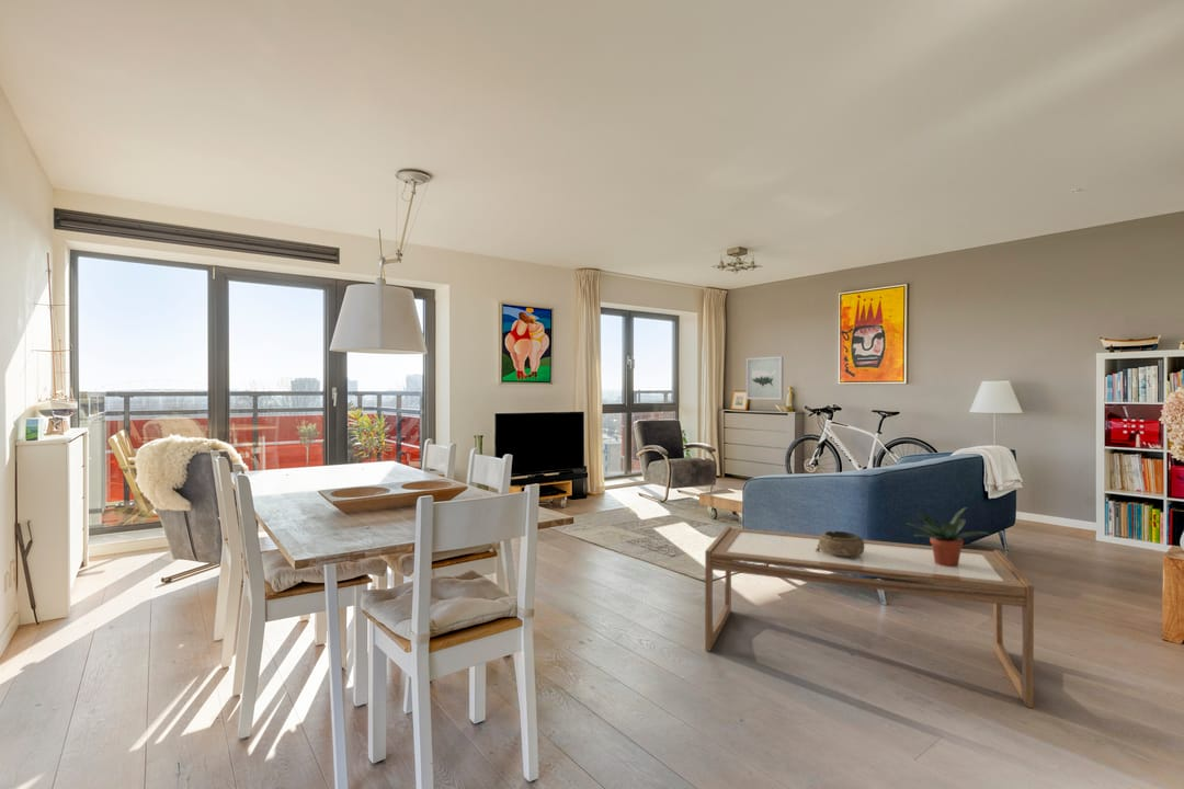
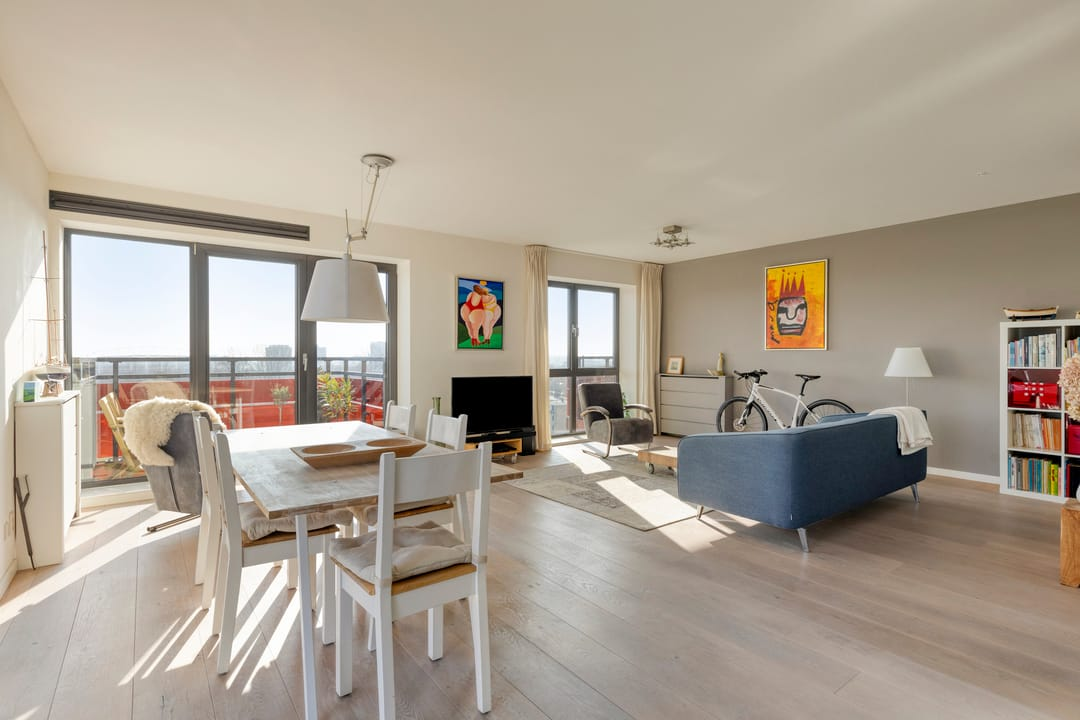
- coffee table (855, 586)
- potted plant (945, 530)
- decorative bowl (842, 540)
- wall art (764, 378)
